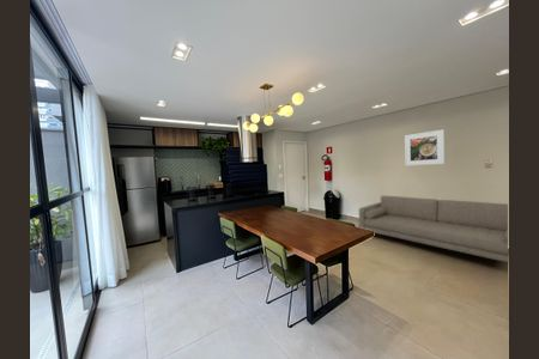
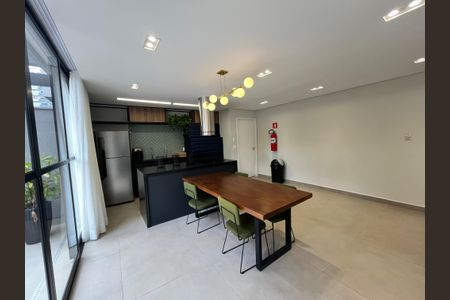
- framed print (423, 148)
- sofa (434, 223)
